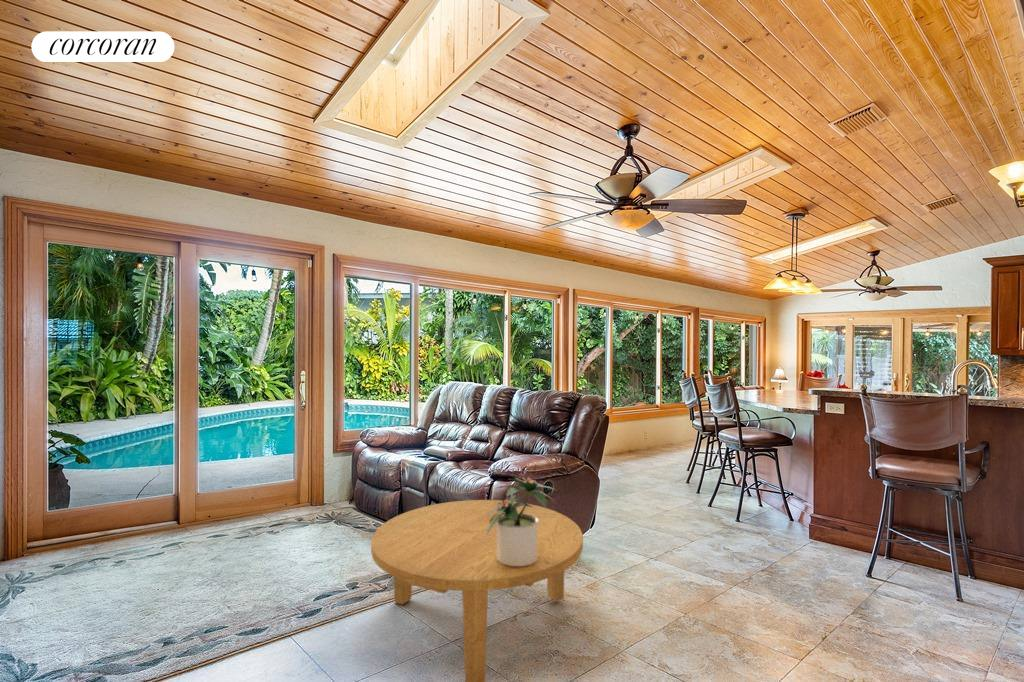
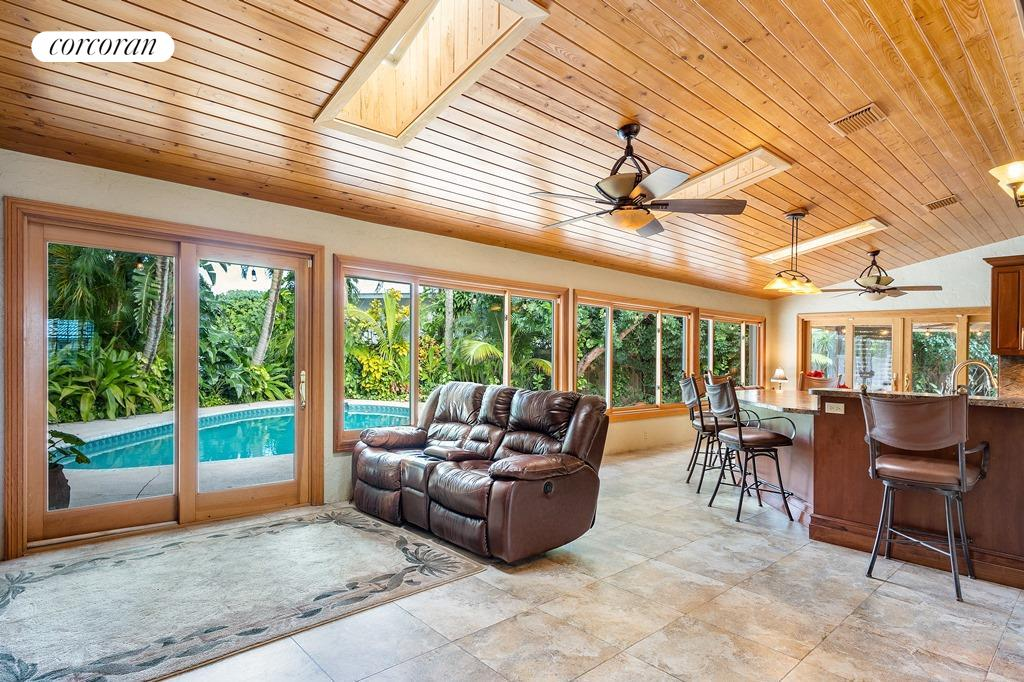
- potted plant (522, 516)
- coffee table (478, 577)
